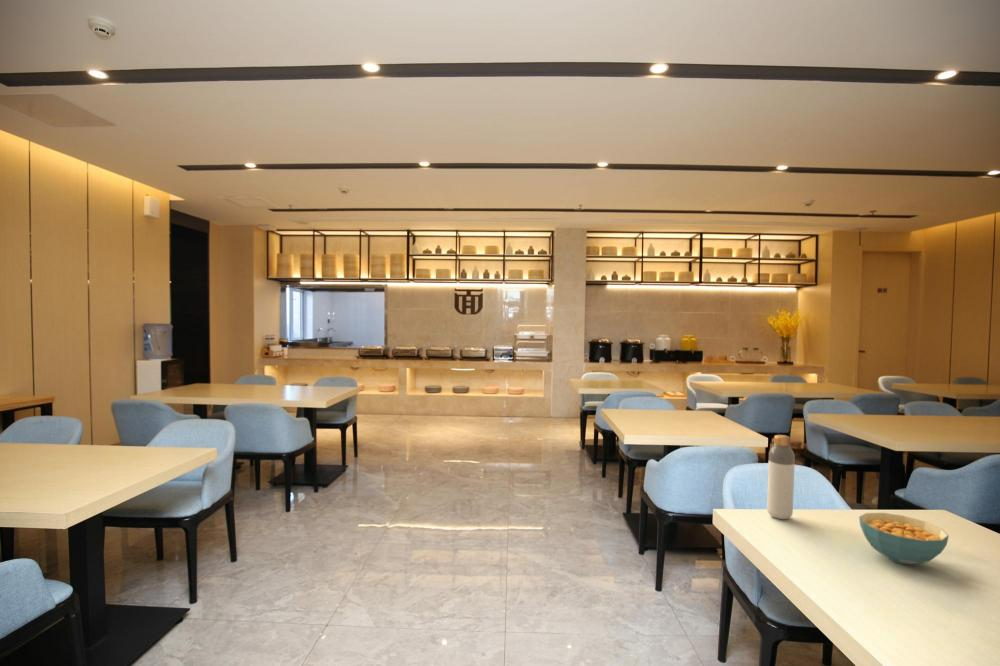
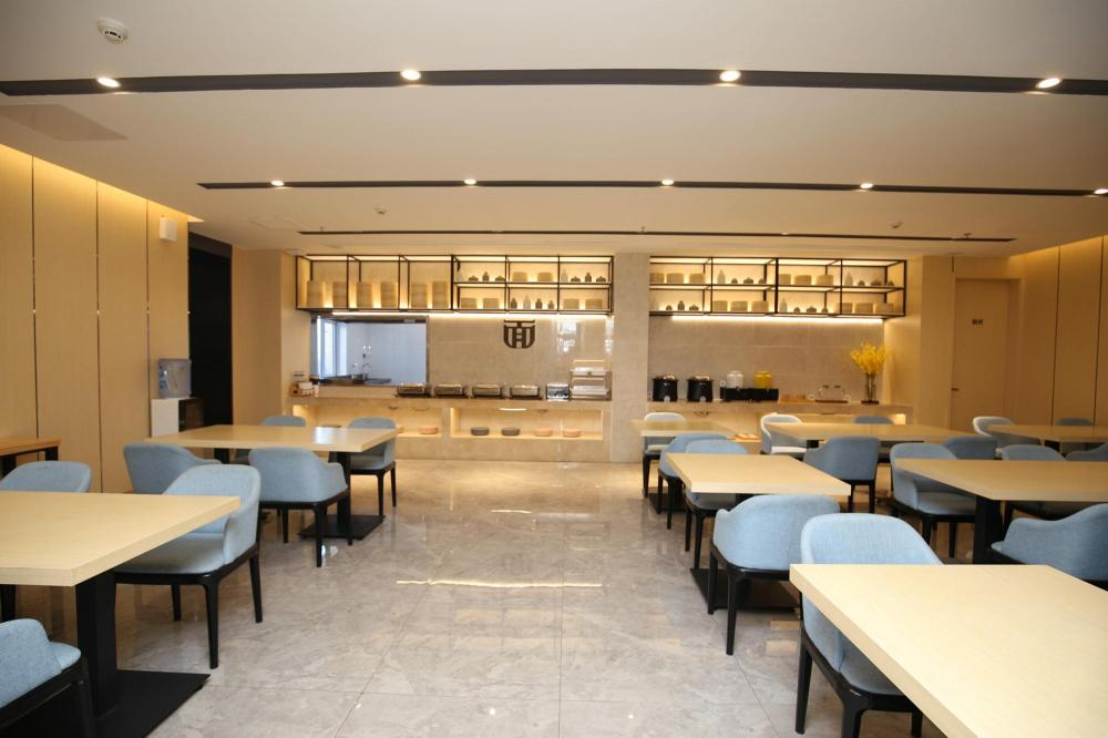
- cereal bowl (901, 542)
- bottle (780, 476)
